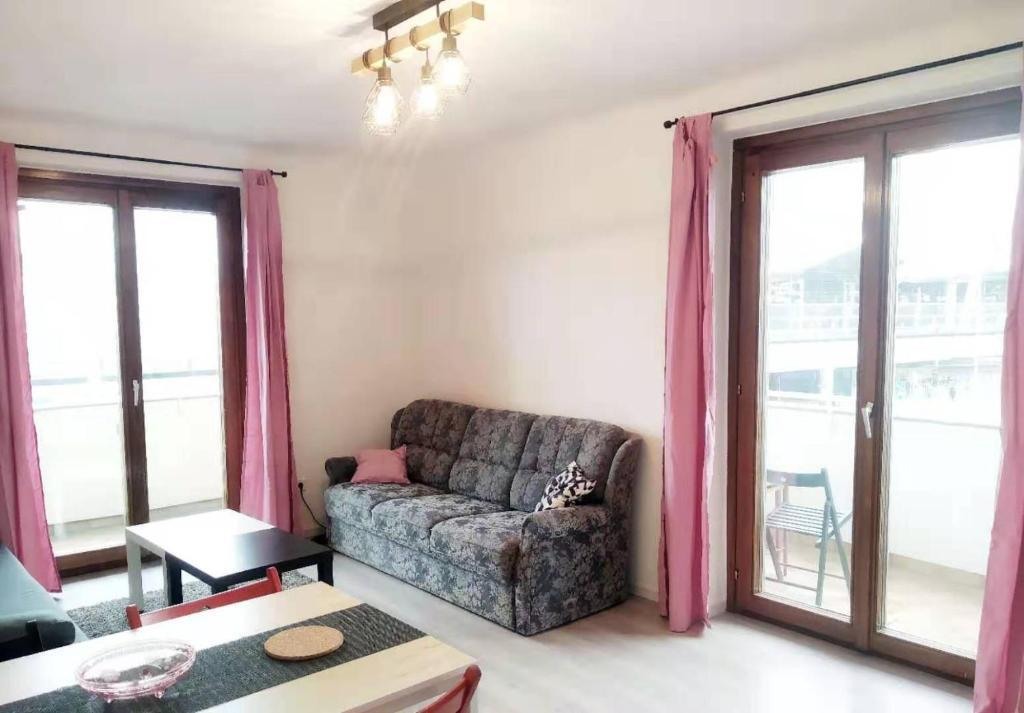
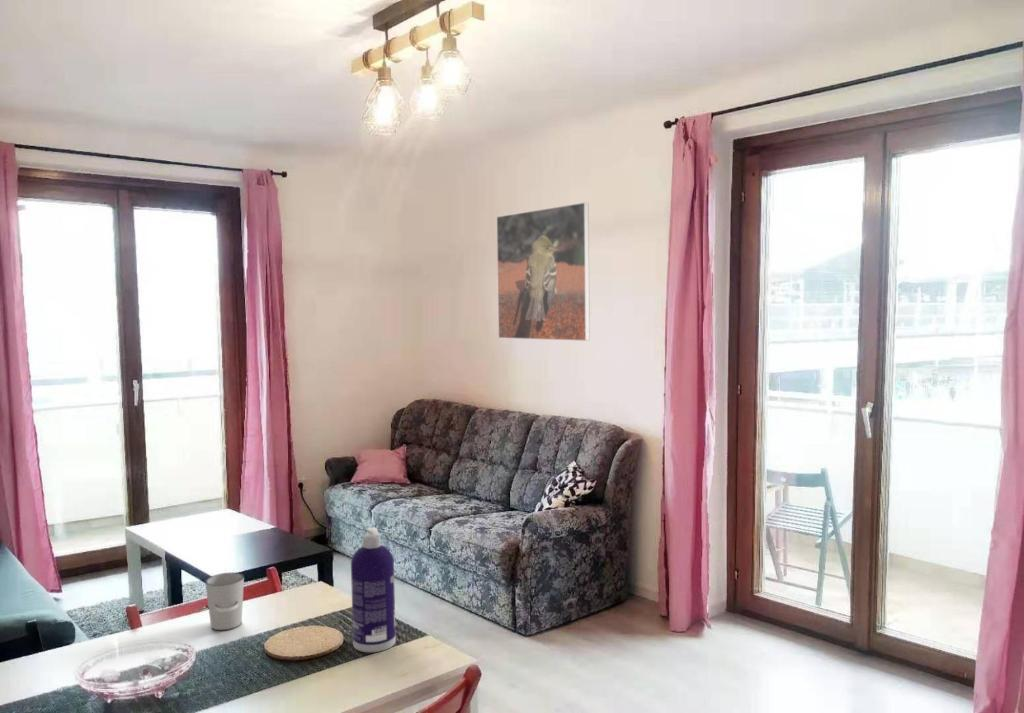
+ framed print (540, 275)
+ cup (225, 603)
+ spray bottle (372, 586)
